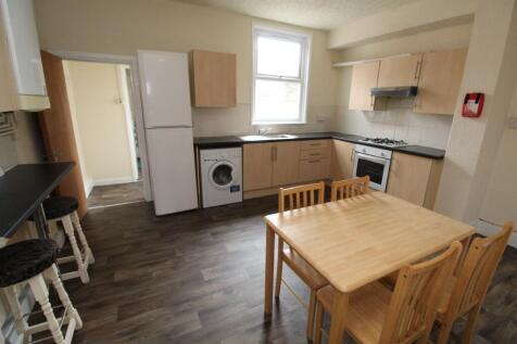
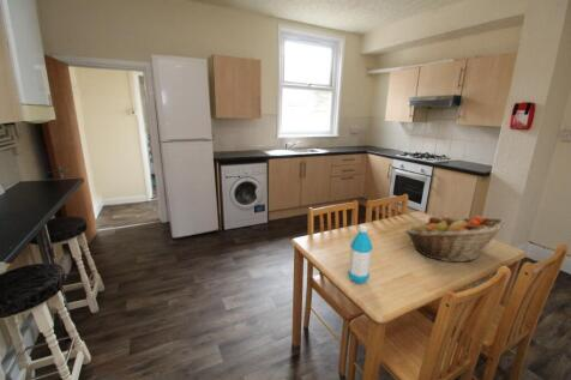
+ fruit basket (452, 233)
+ water bottle (360, 253)
